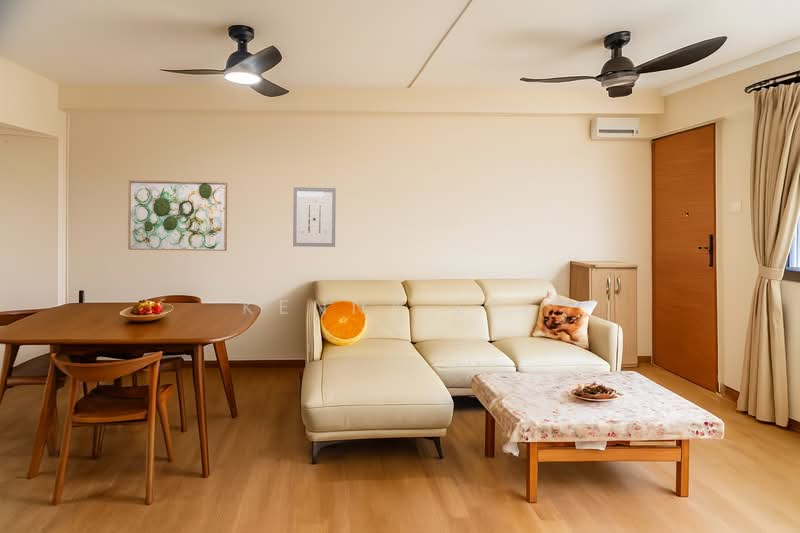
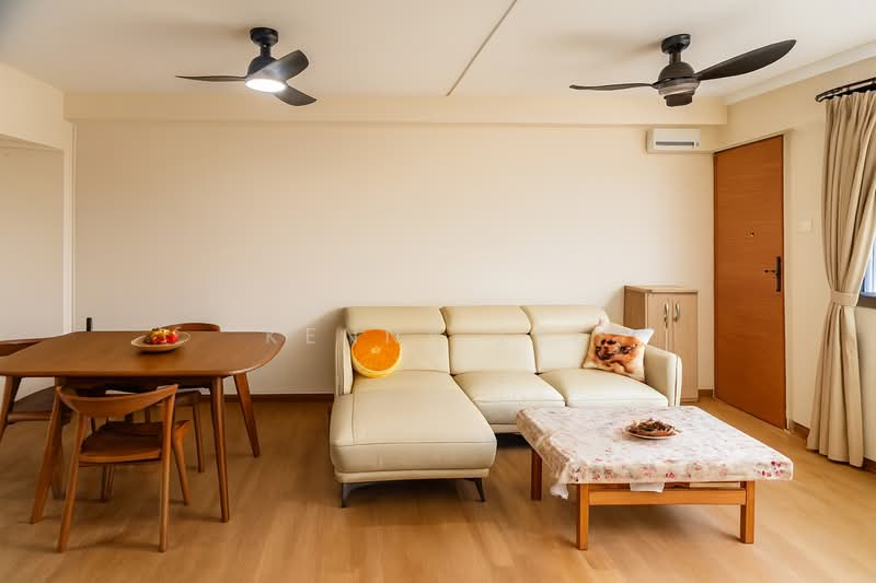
- wall art (177, 215)
- wall art (314, 217)
